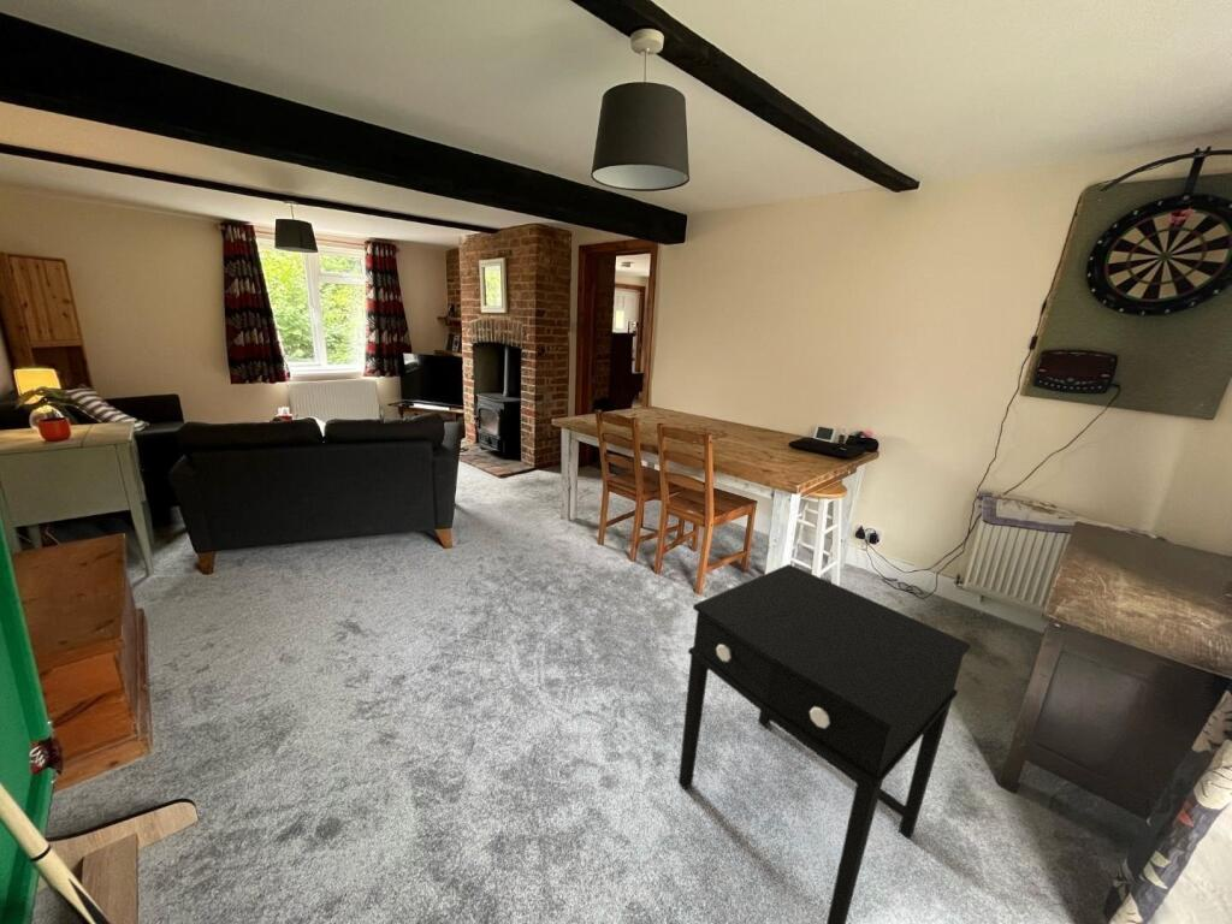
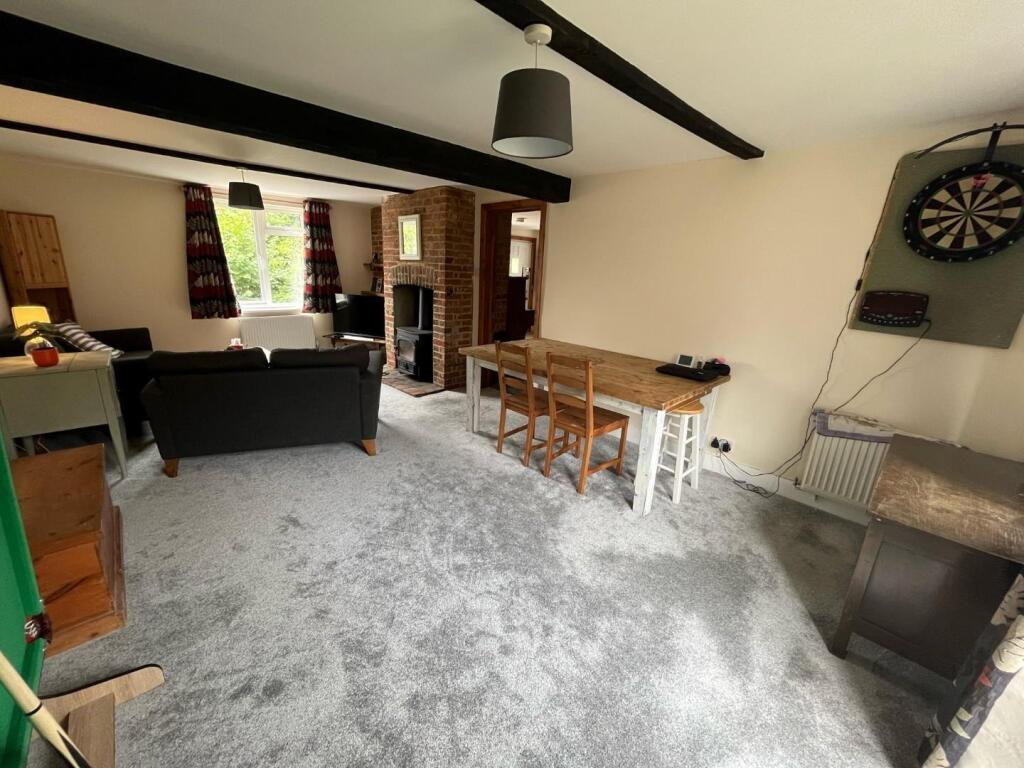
- side table (806, 722)
